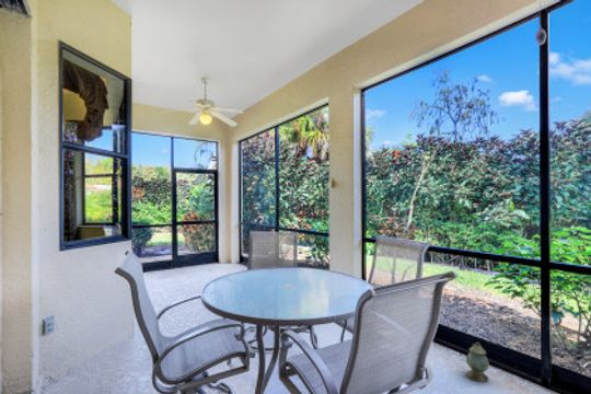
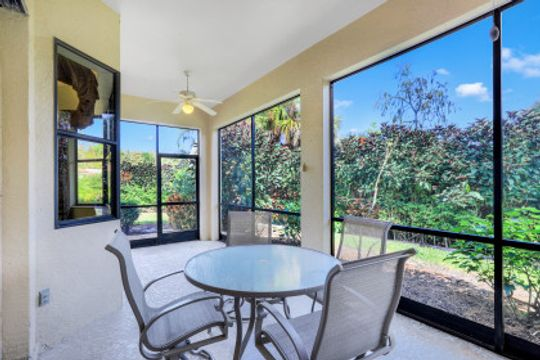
- lantern (477, 359)
